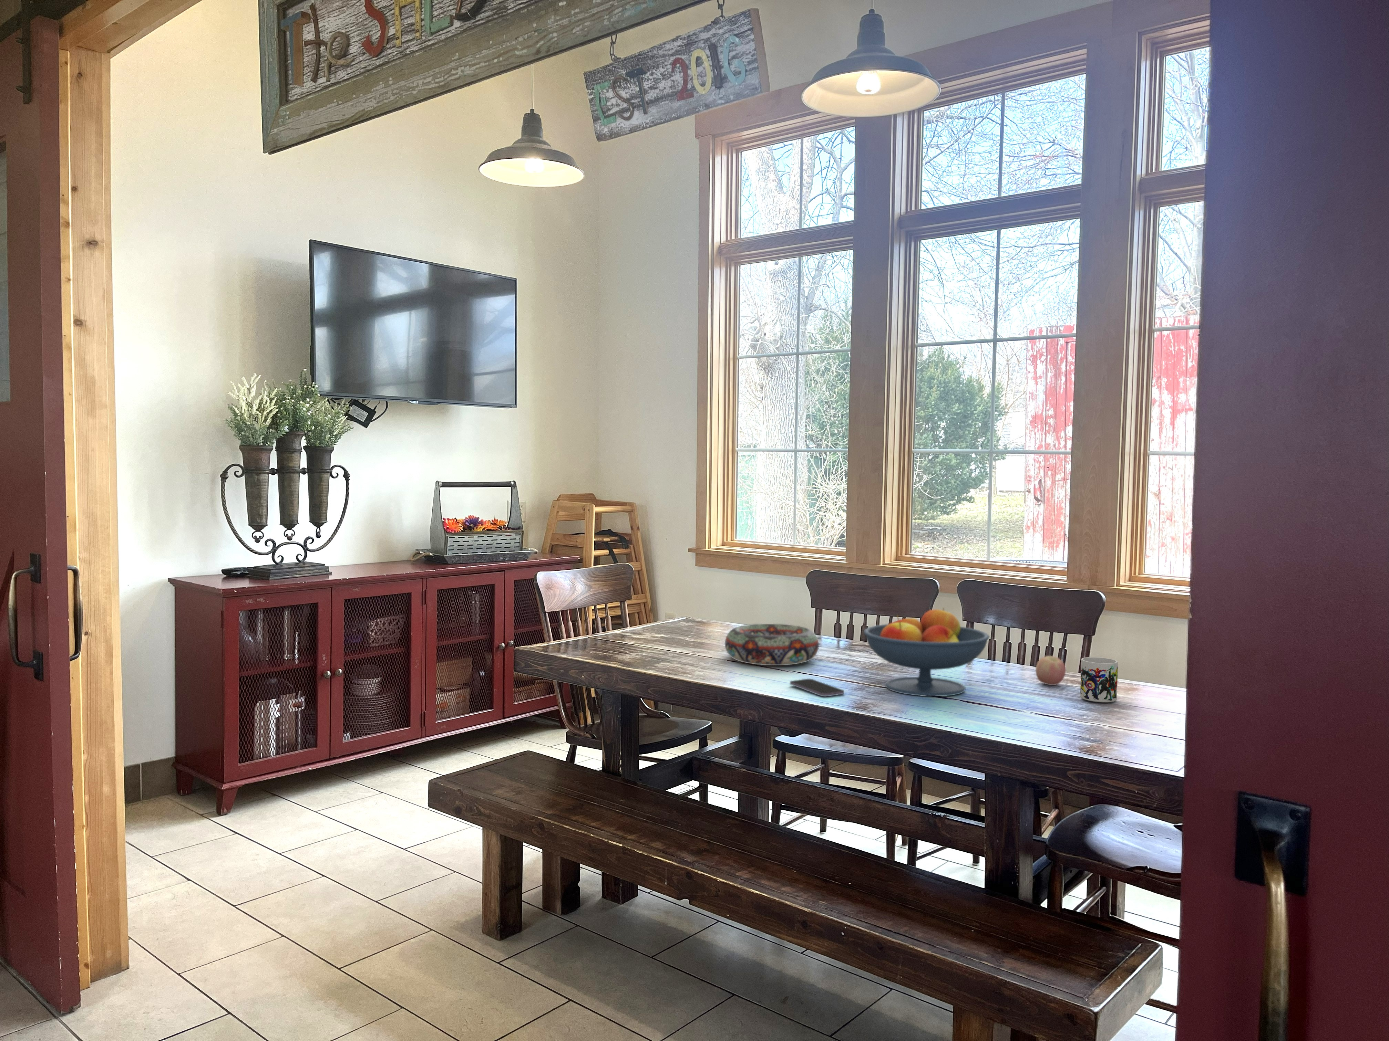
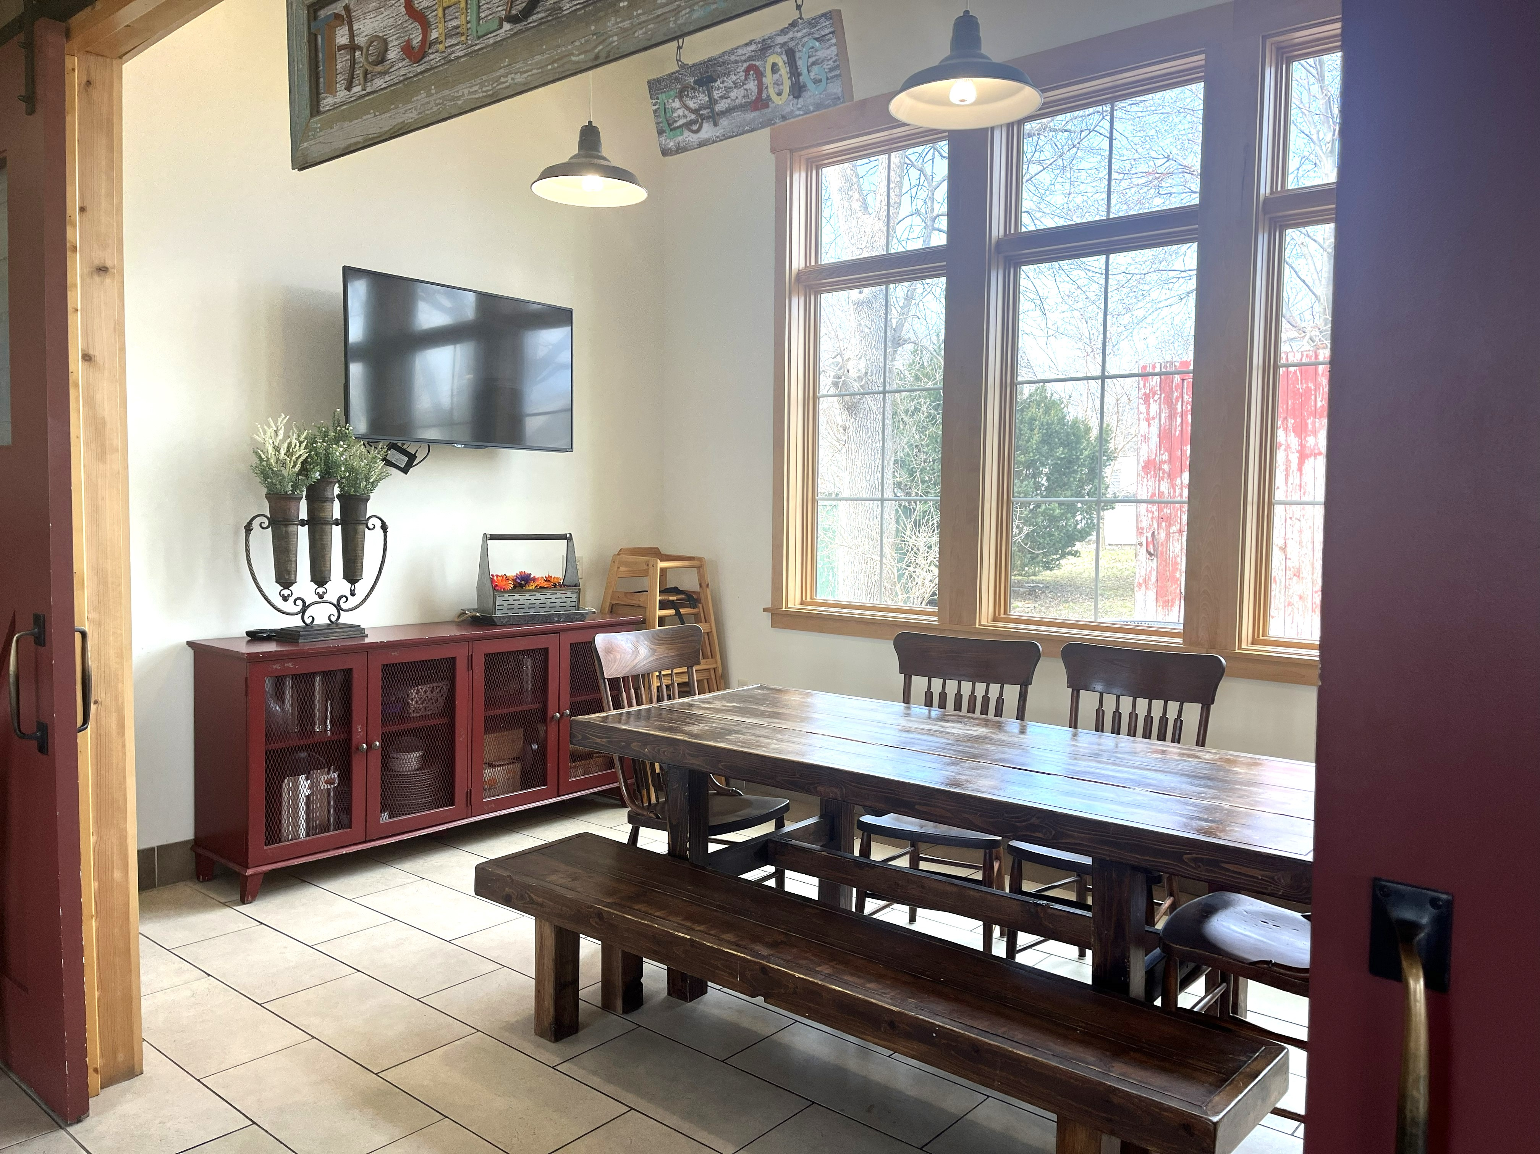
- smartphone (817, 687)
- fruit bowl (925, 651)
- decorative bowl (771, 644)
- apple (1050, 670)
- mug (1101, 679)
